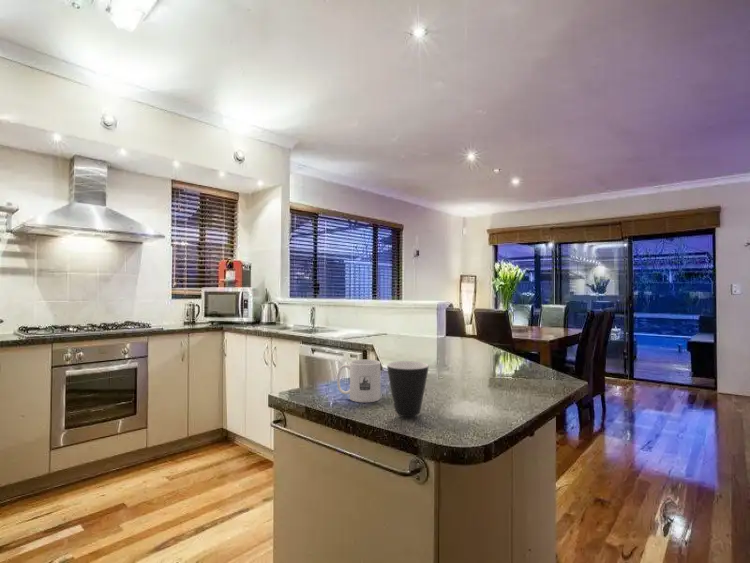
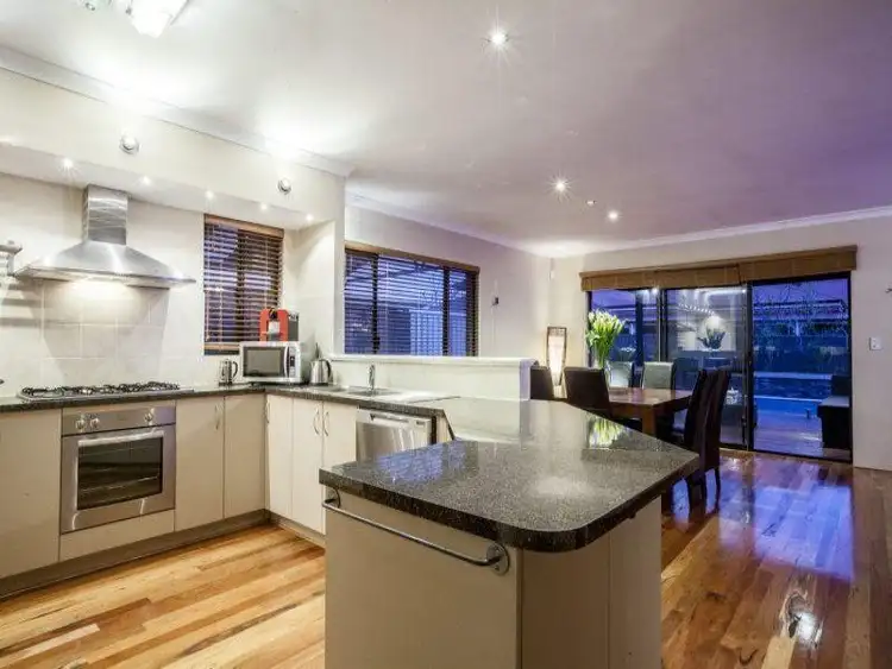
- mug (358, 379)
- mug (407, 389)
